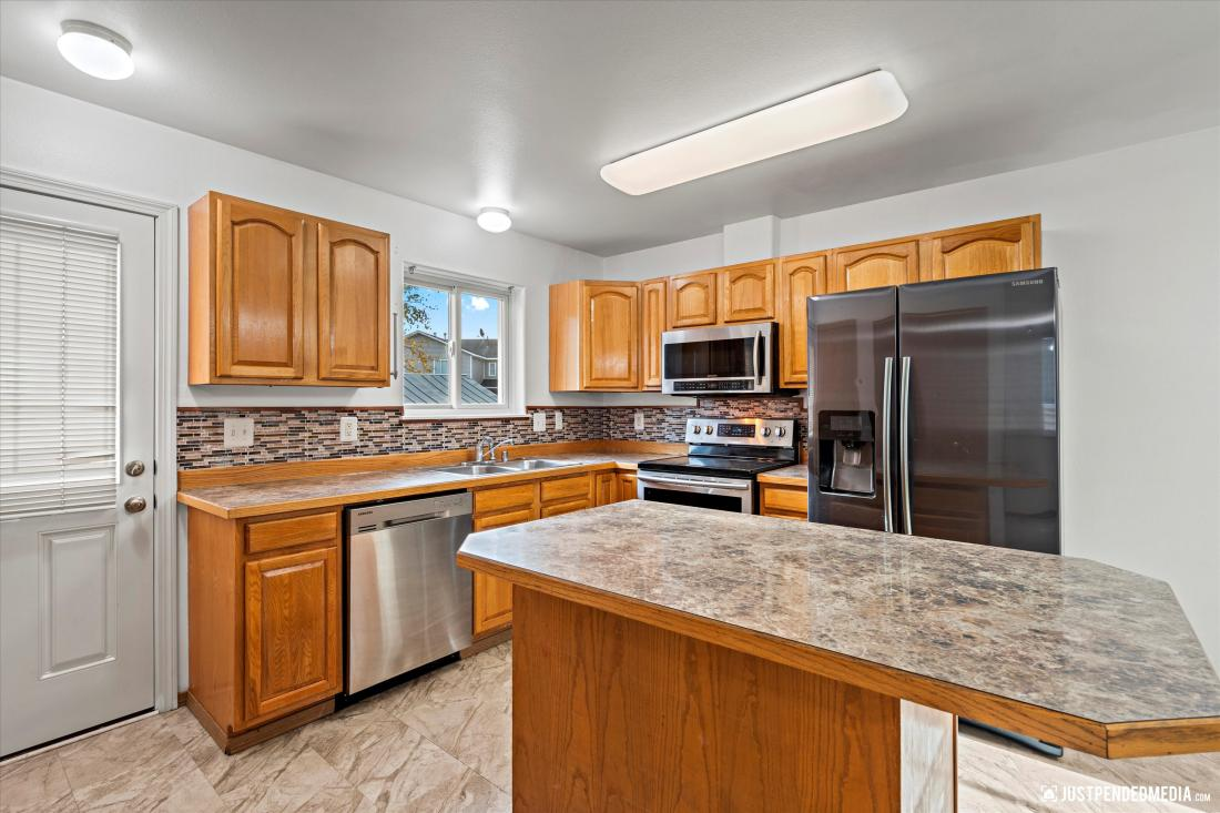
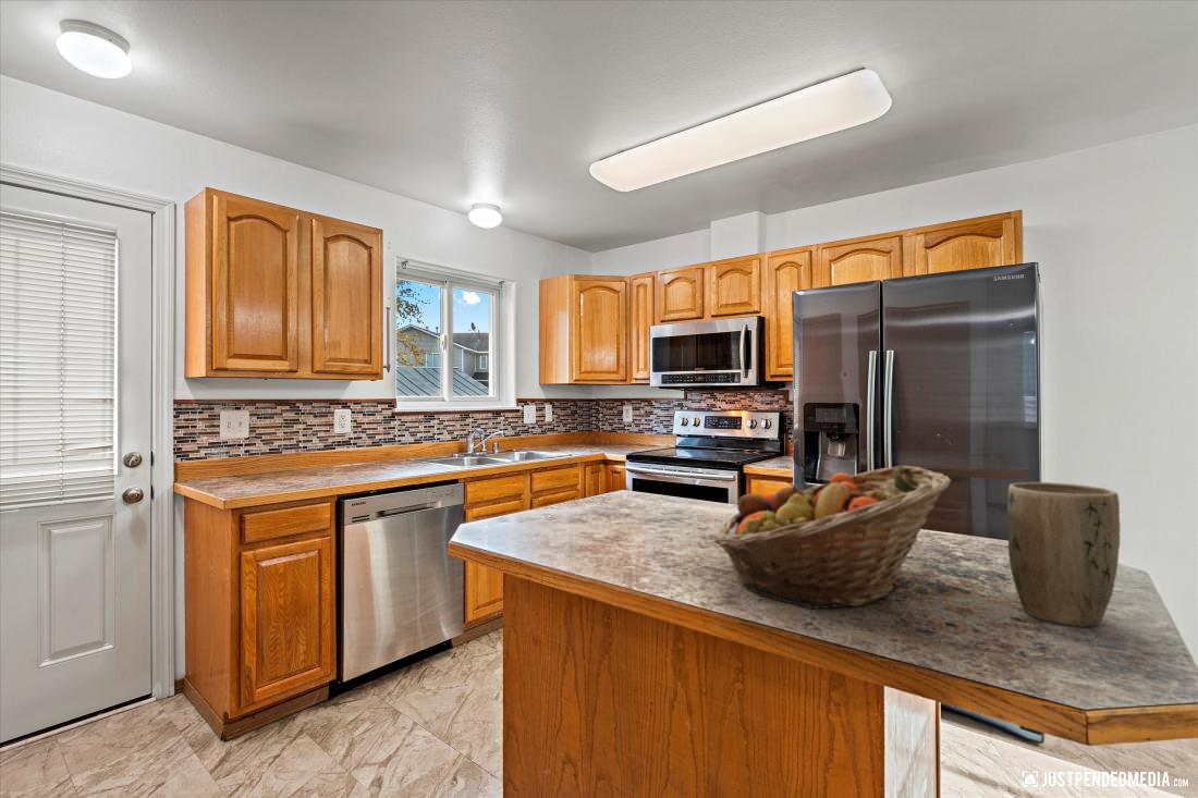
+ plant pot (1061, 551)
+ fruit basket (824, 523)
